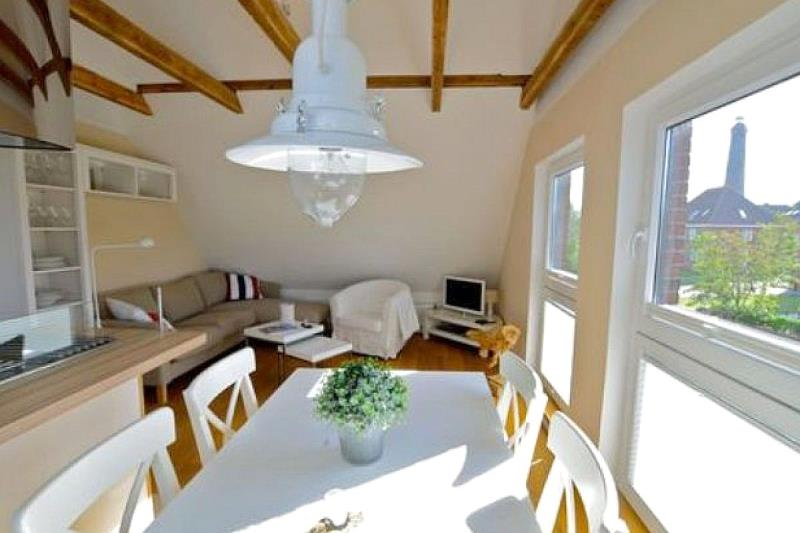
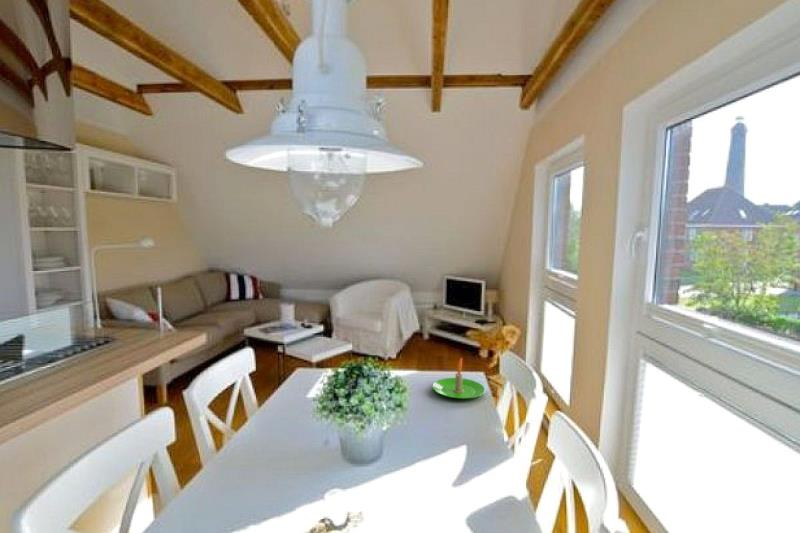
+ candle (459, 374)
